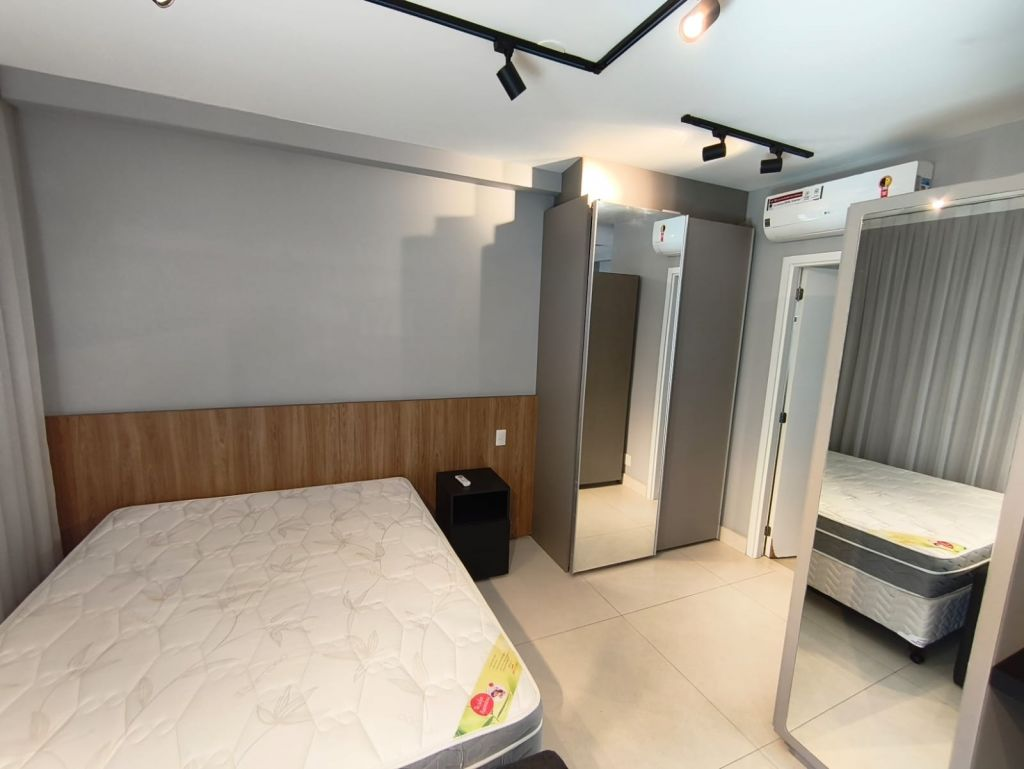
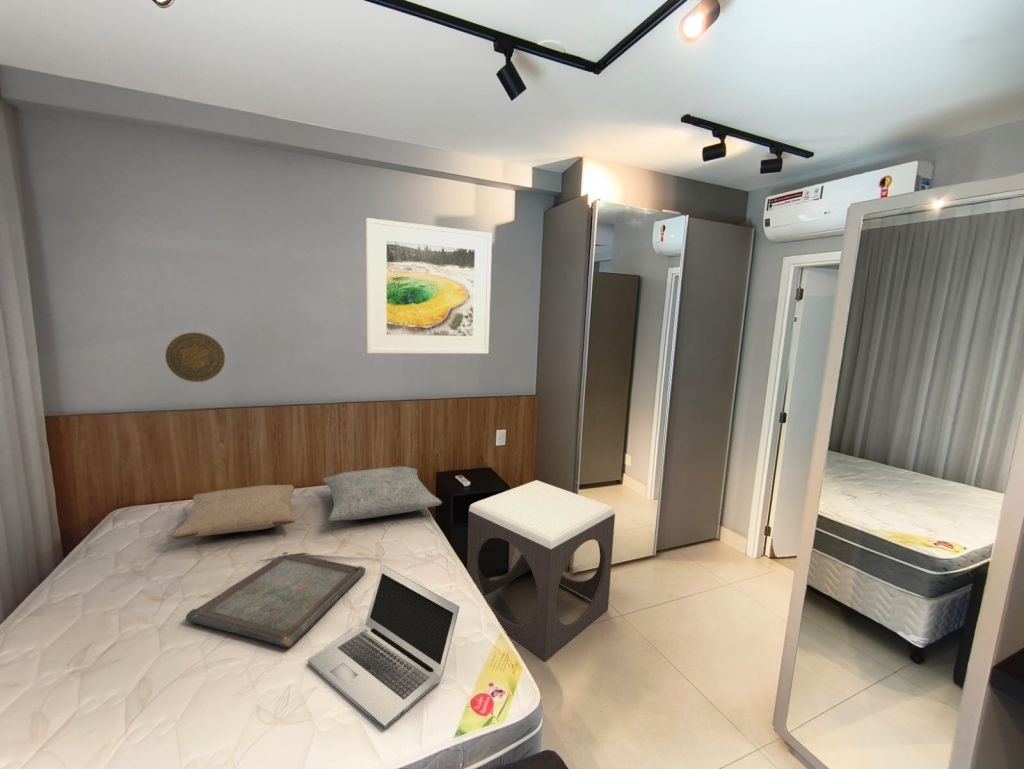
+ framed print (431, 290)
+ serving tray (286, 591)
+ pillow (379, 490)
+ footstool (540, 555)
+ pillow (241, 509)
+ decorative plate (195, 357)
+ laptop (383, 635)
